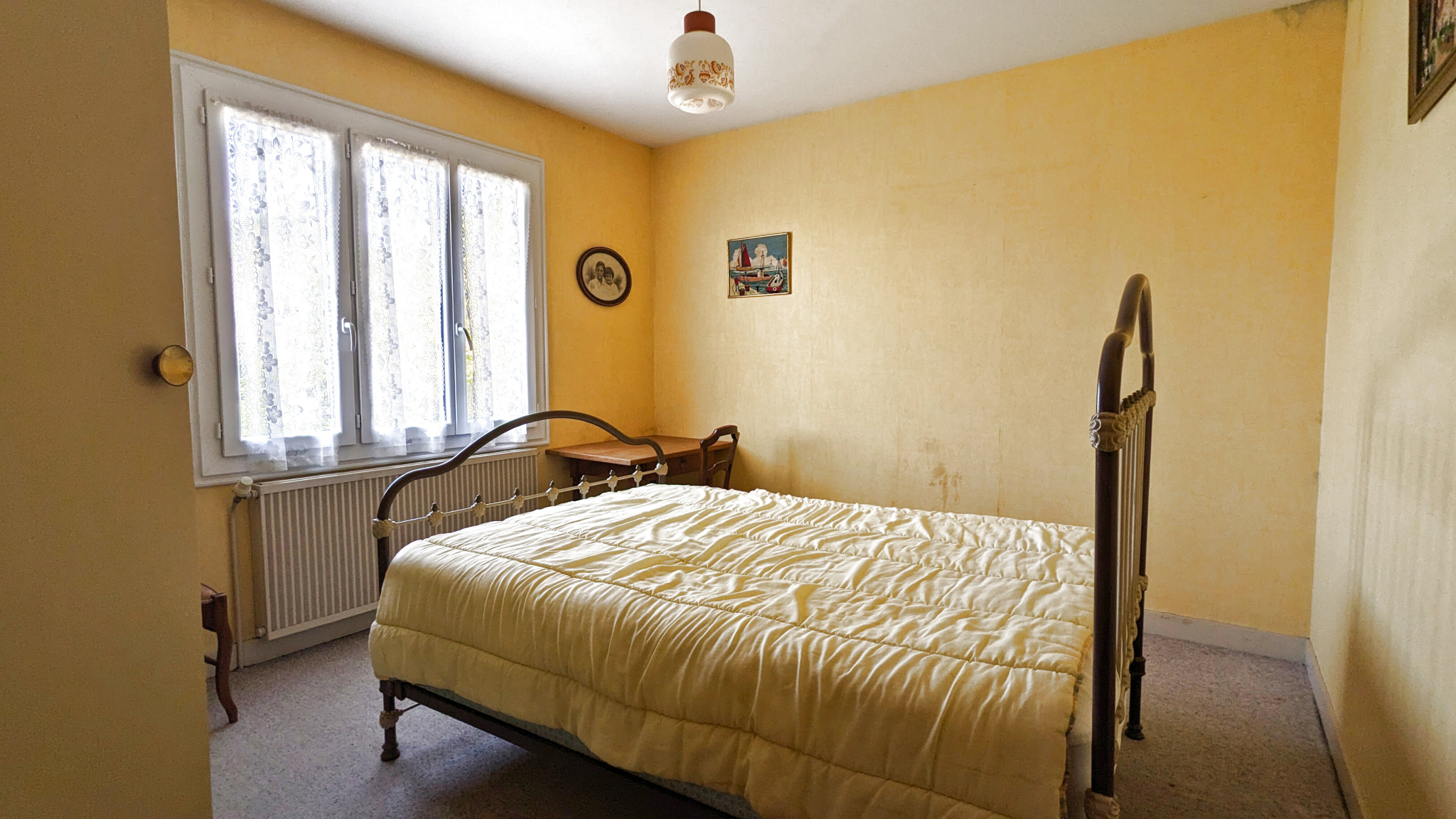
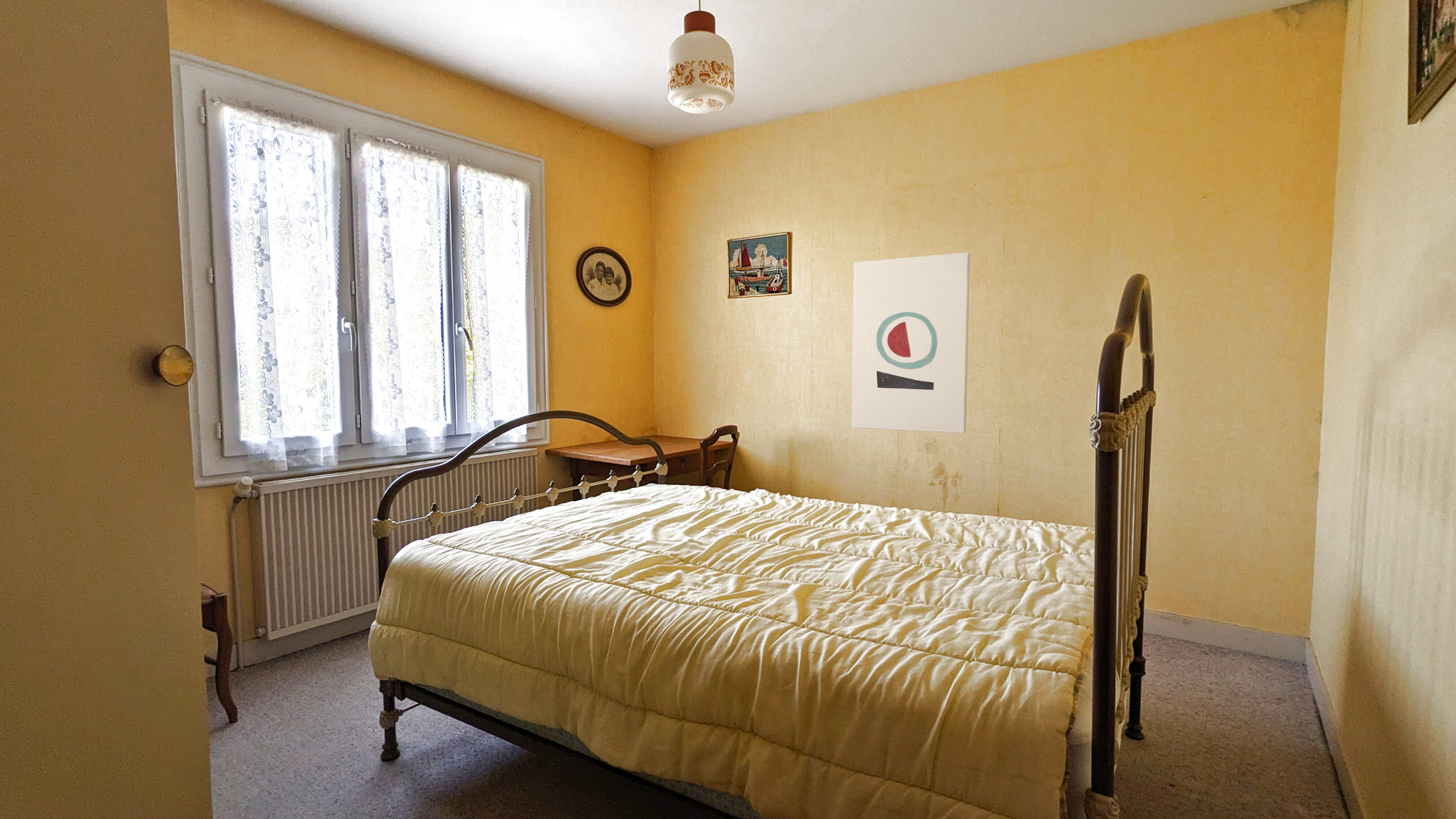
+ wall art (908, 344)
